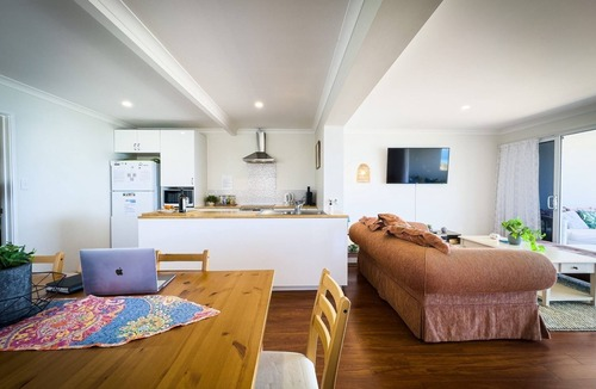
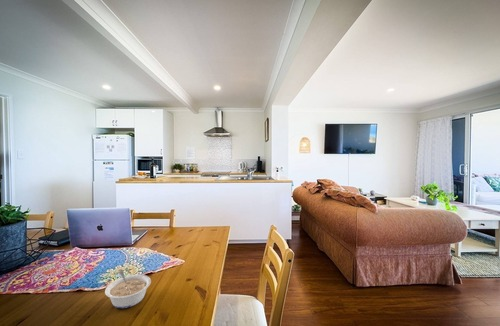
+ legume (127, 290)
